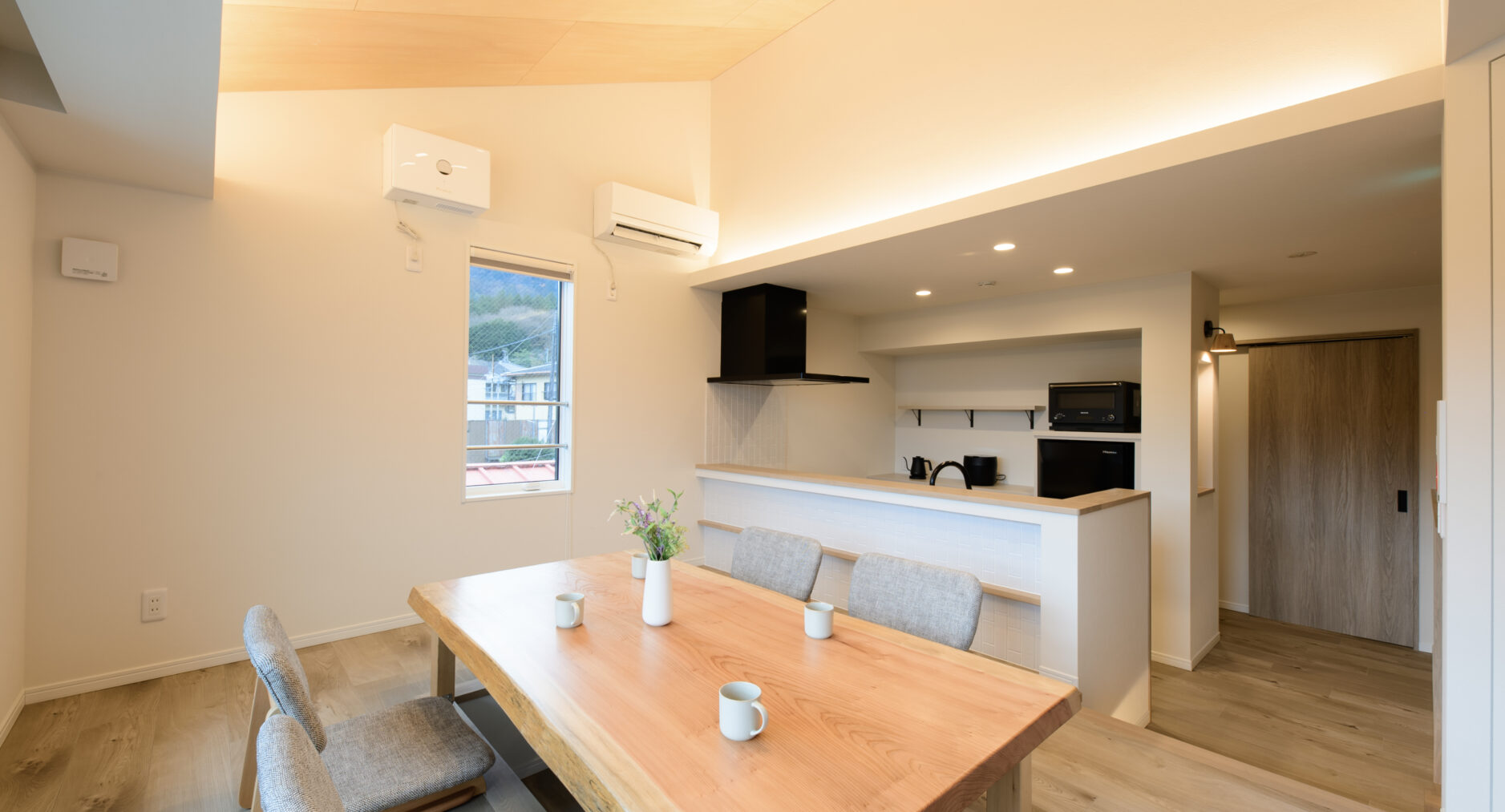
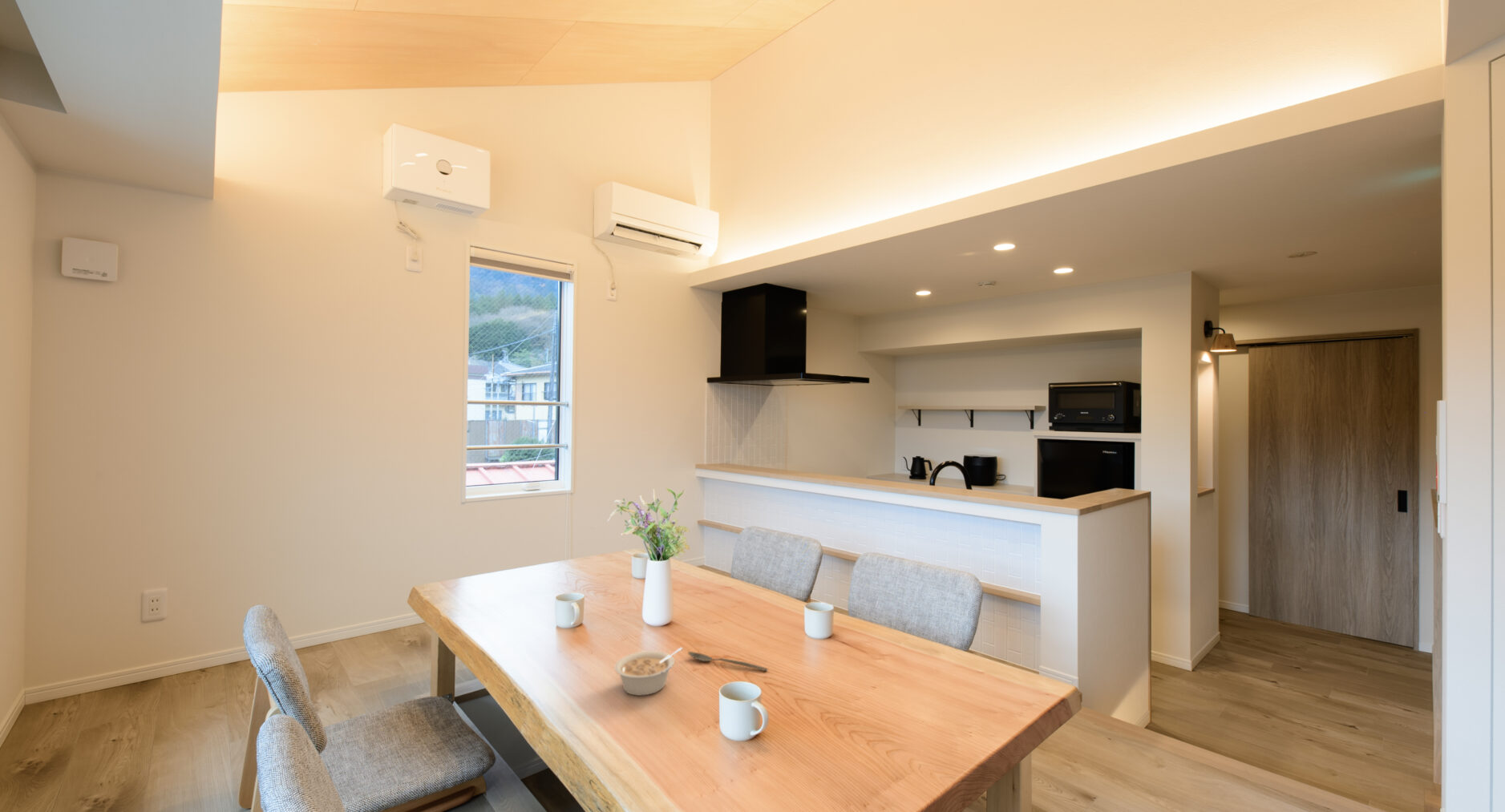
+ spoon (726, 661)
+ legume (645, 671)
